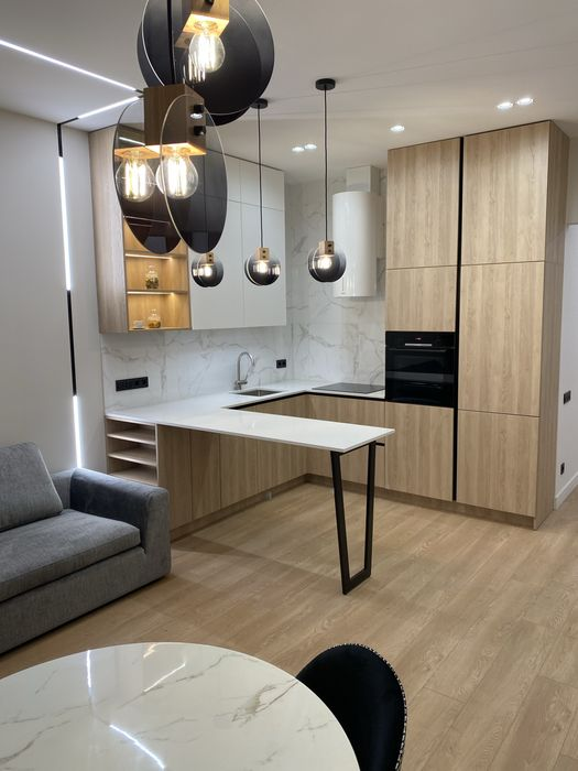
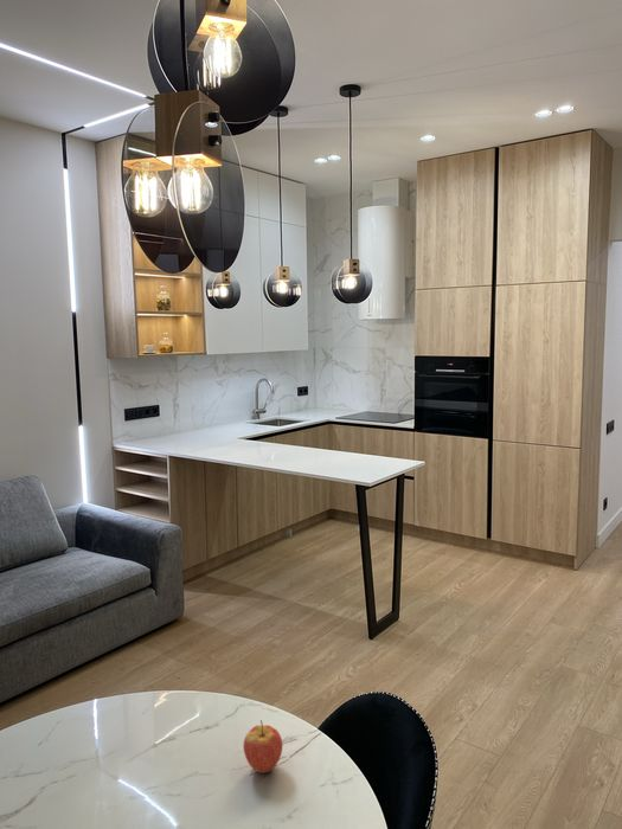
+ fruit (262, 745)
